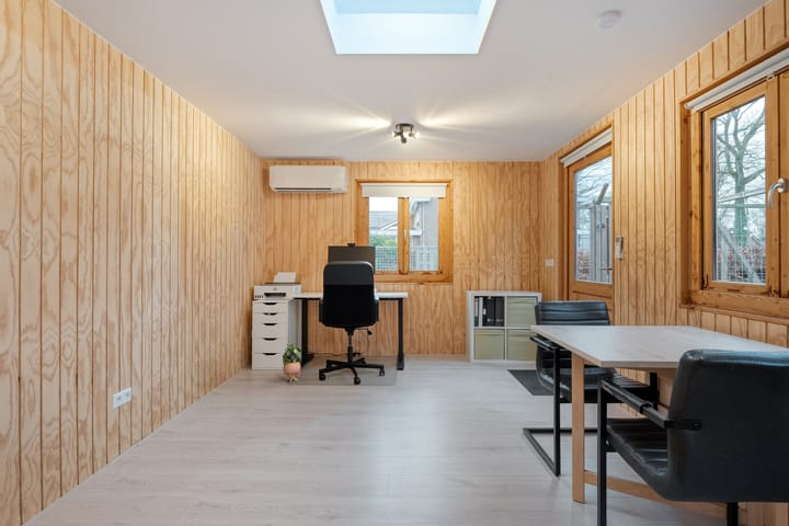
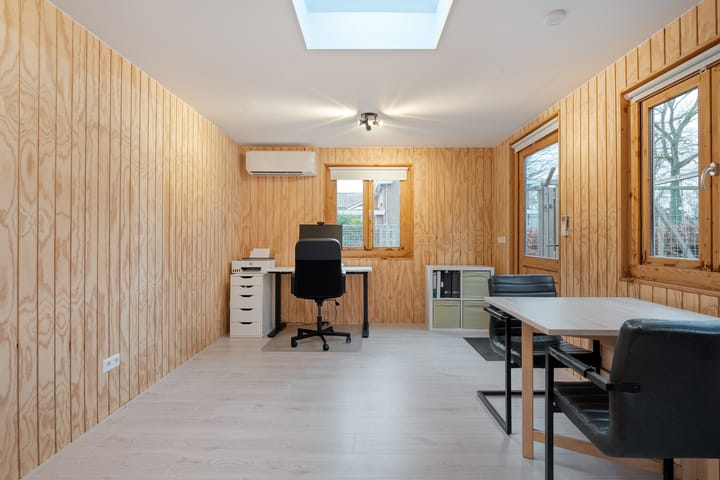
- potted plant (291, 361)
